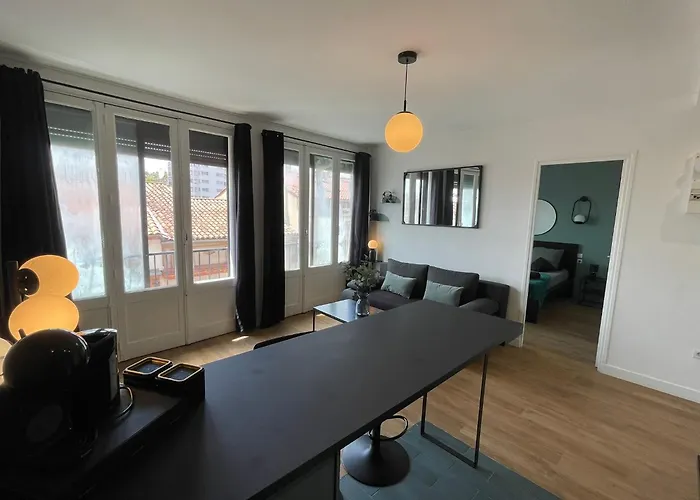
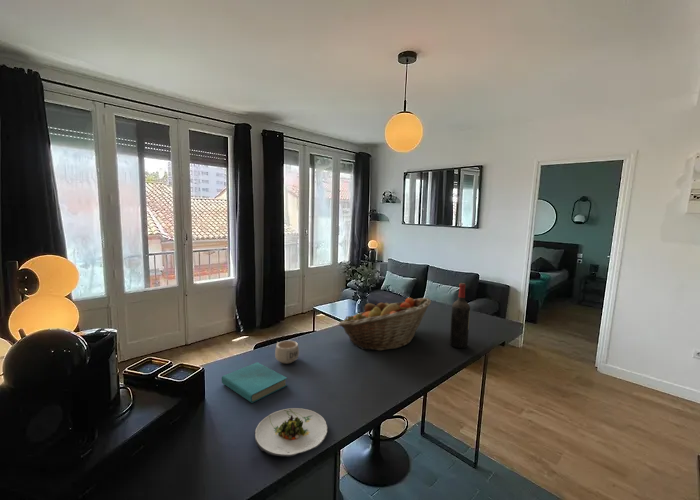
+ fruit basket (386, 318)
+ book (254, 380)
+ salad plate (291, 425)
+ mug (285, 351)
+ wine bottle (460, 314)
